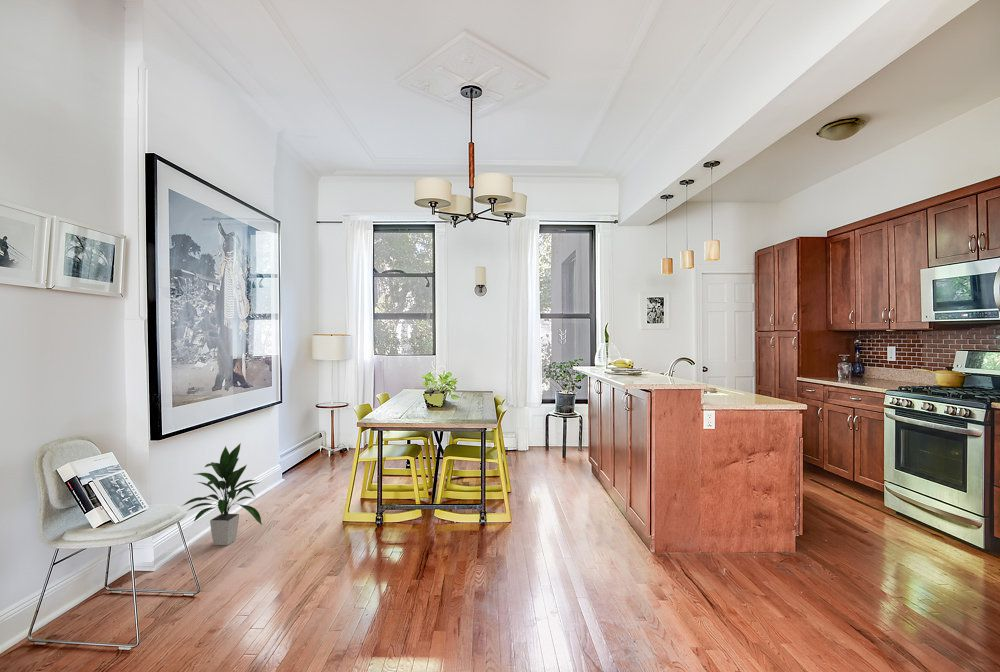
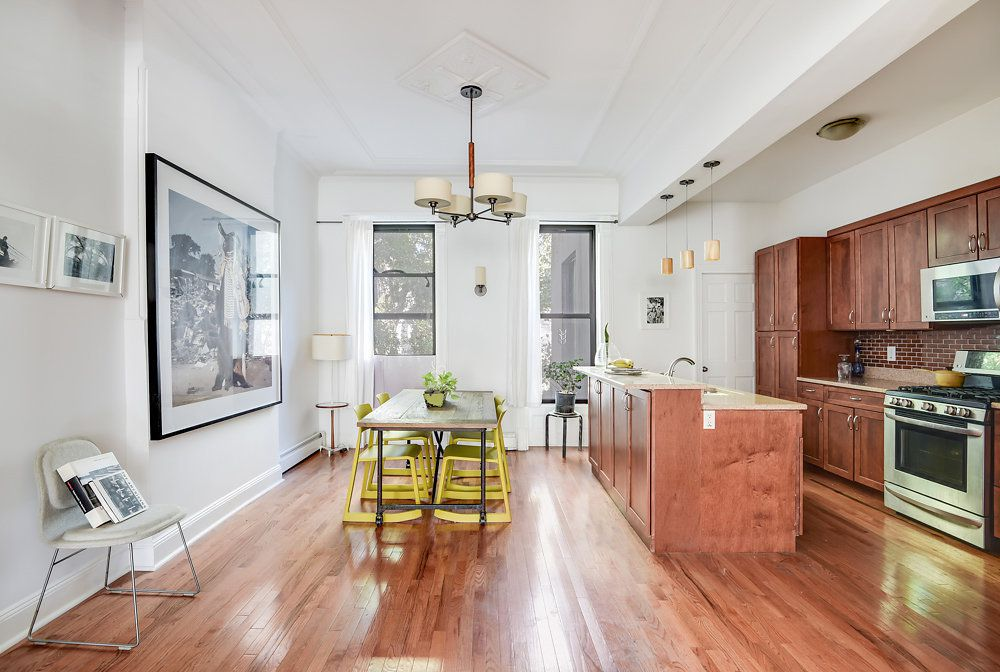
- indoor plant (226, 495)
